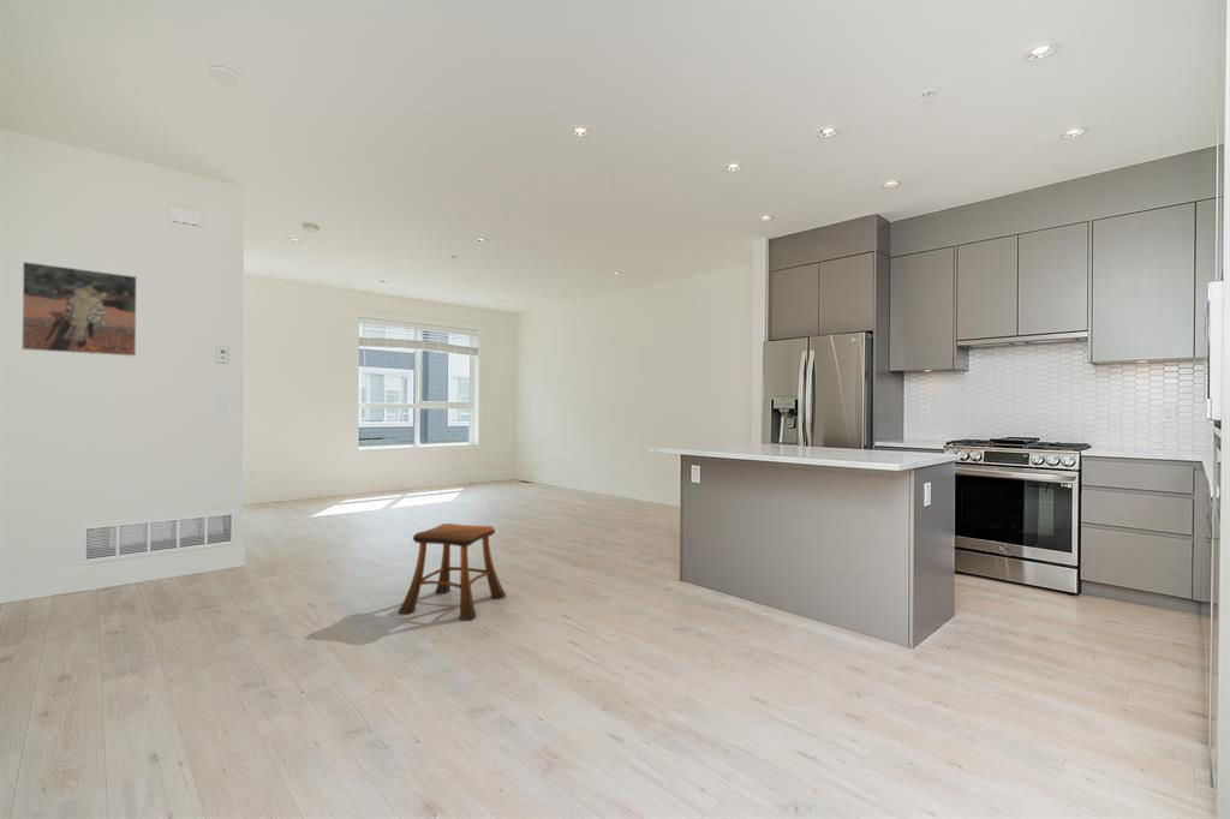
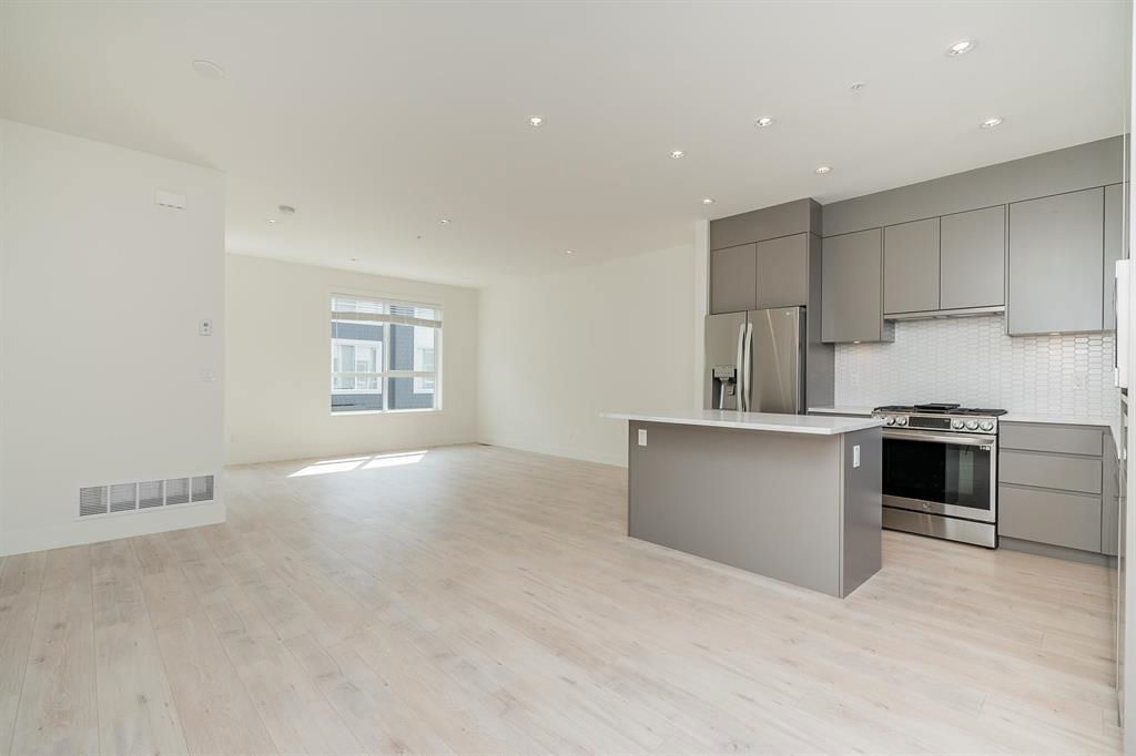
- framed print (82, 311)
- stool (454, 567)
